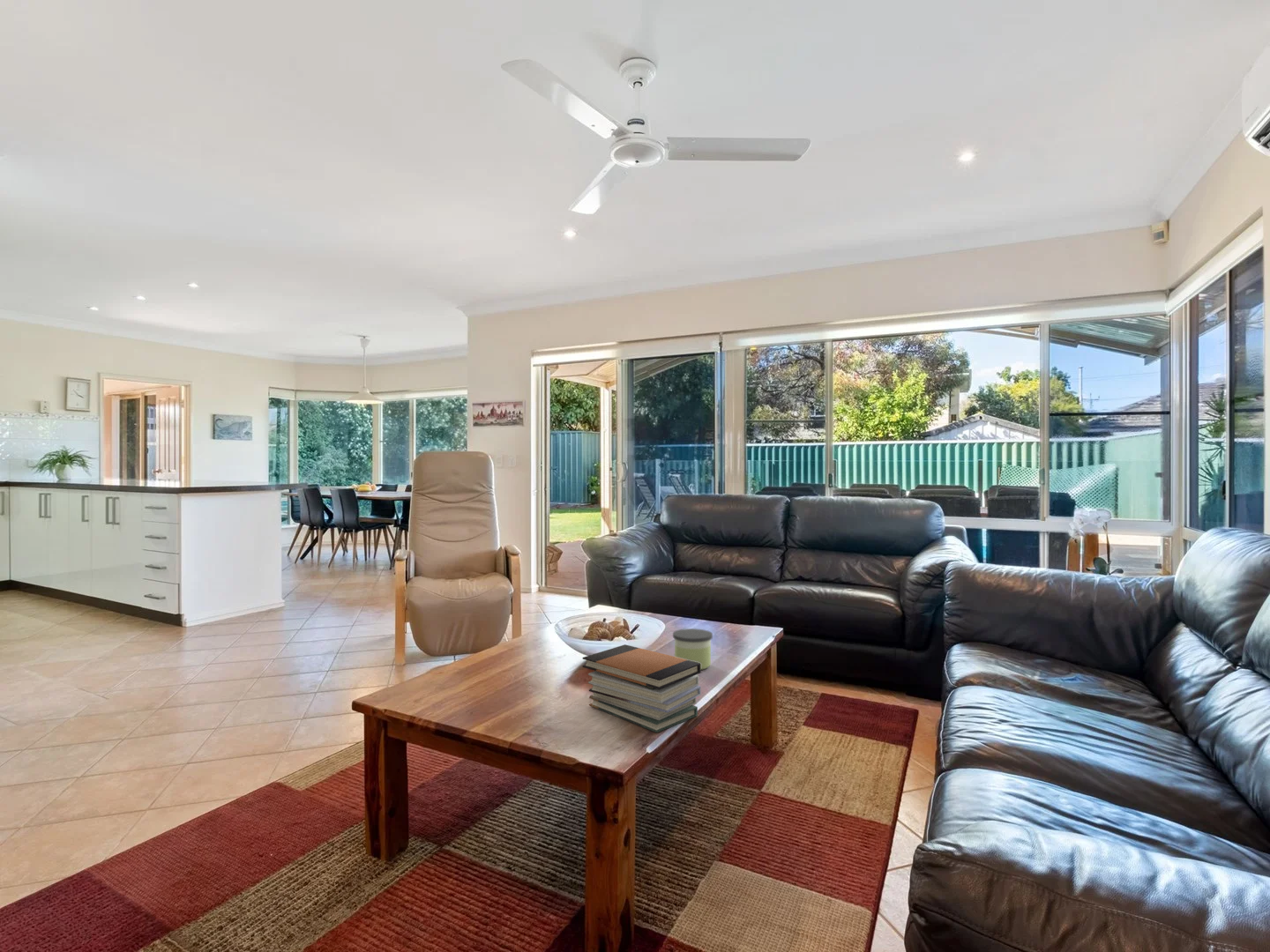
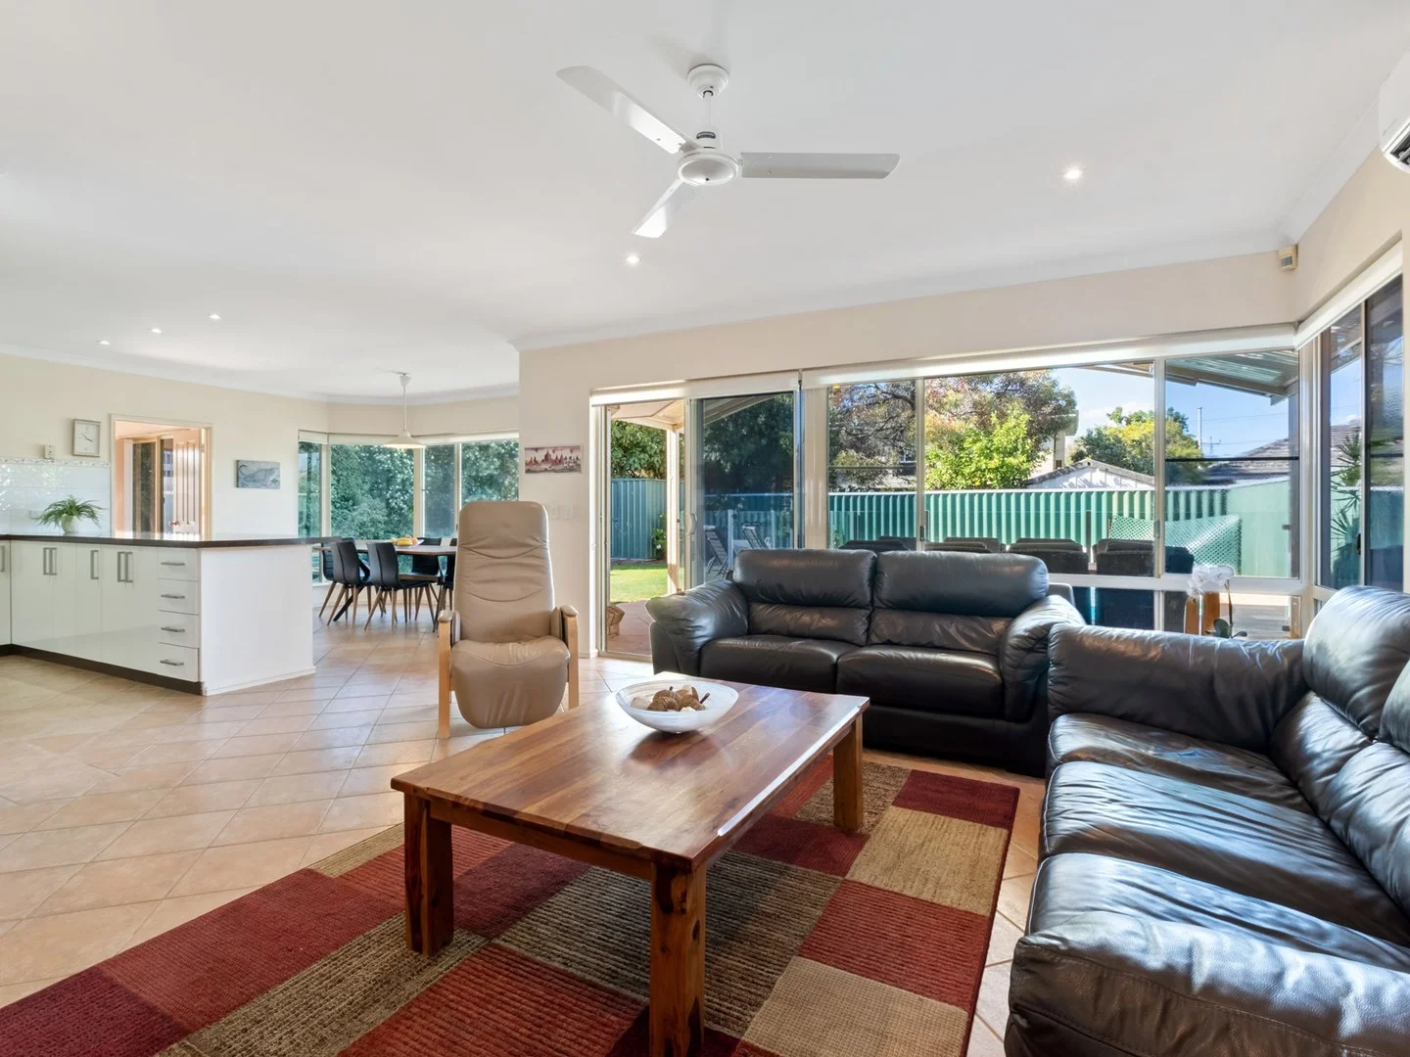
- candle (692, 649)
- book stack (642, 685)
